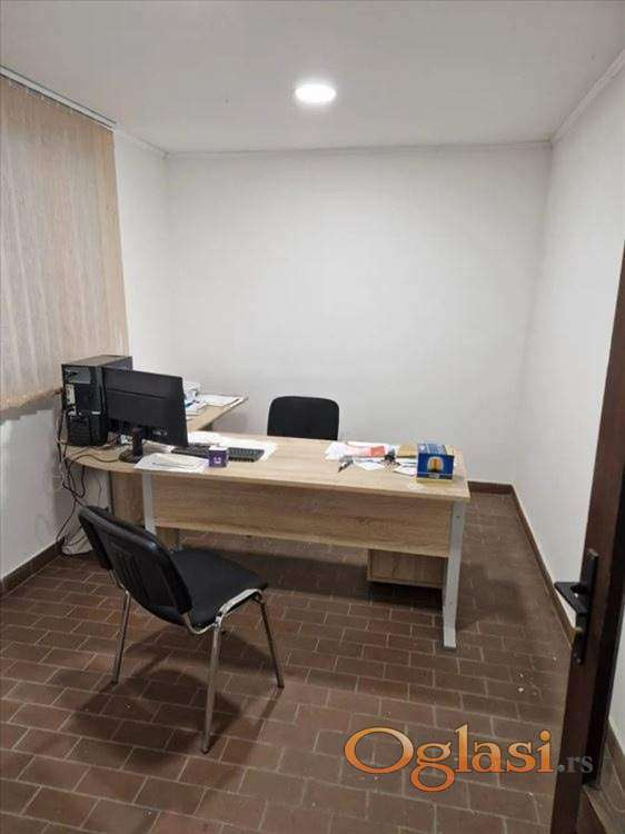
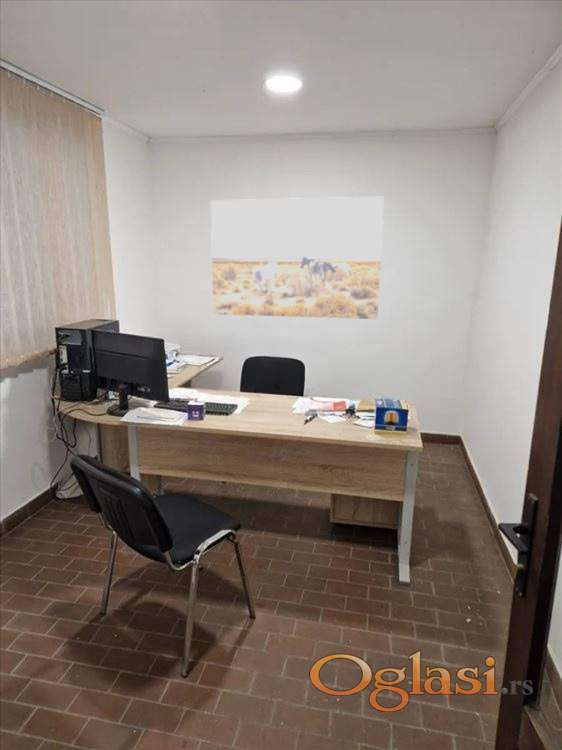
+ wall art (293, 259)
